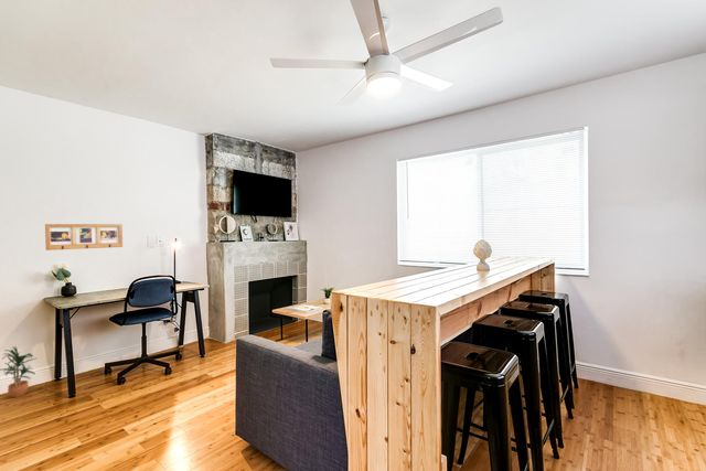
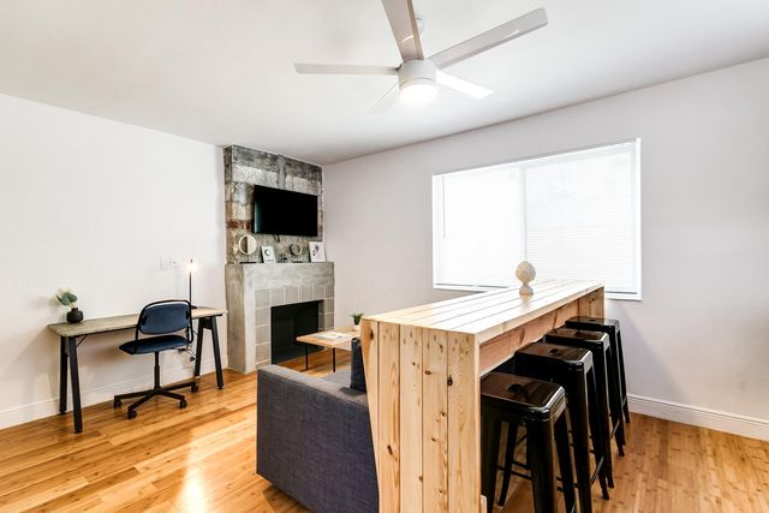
- picture frame (86, 236)
- potted plant (19, 370)
